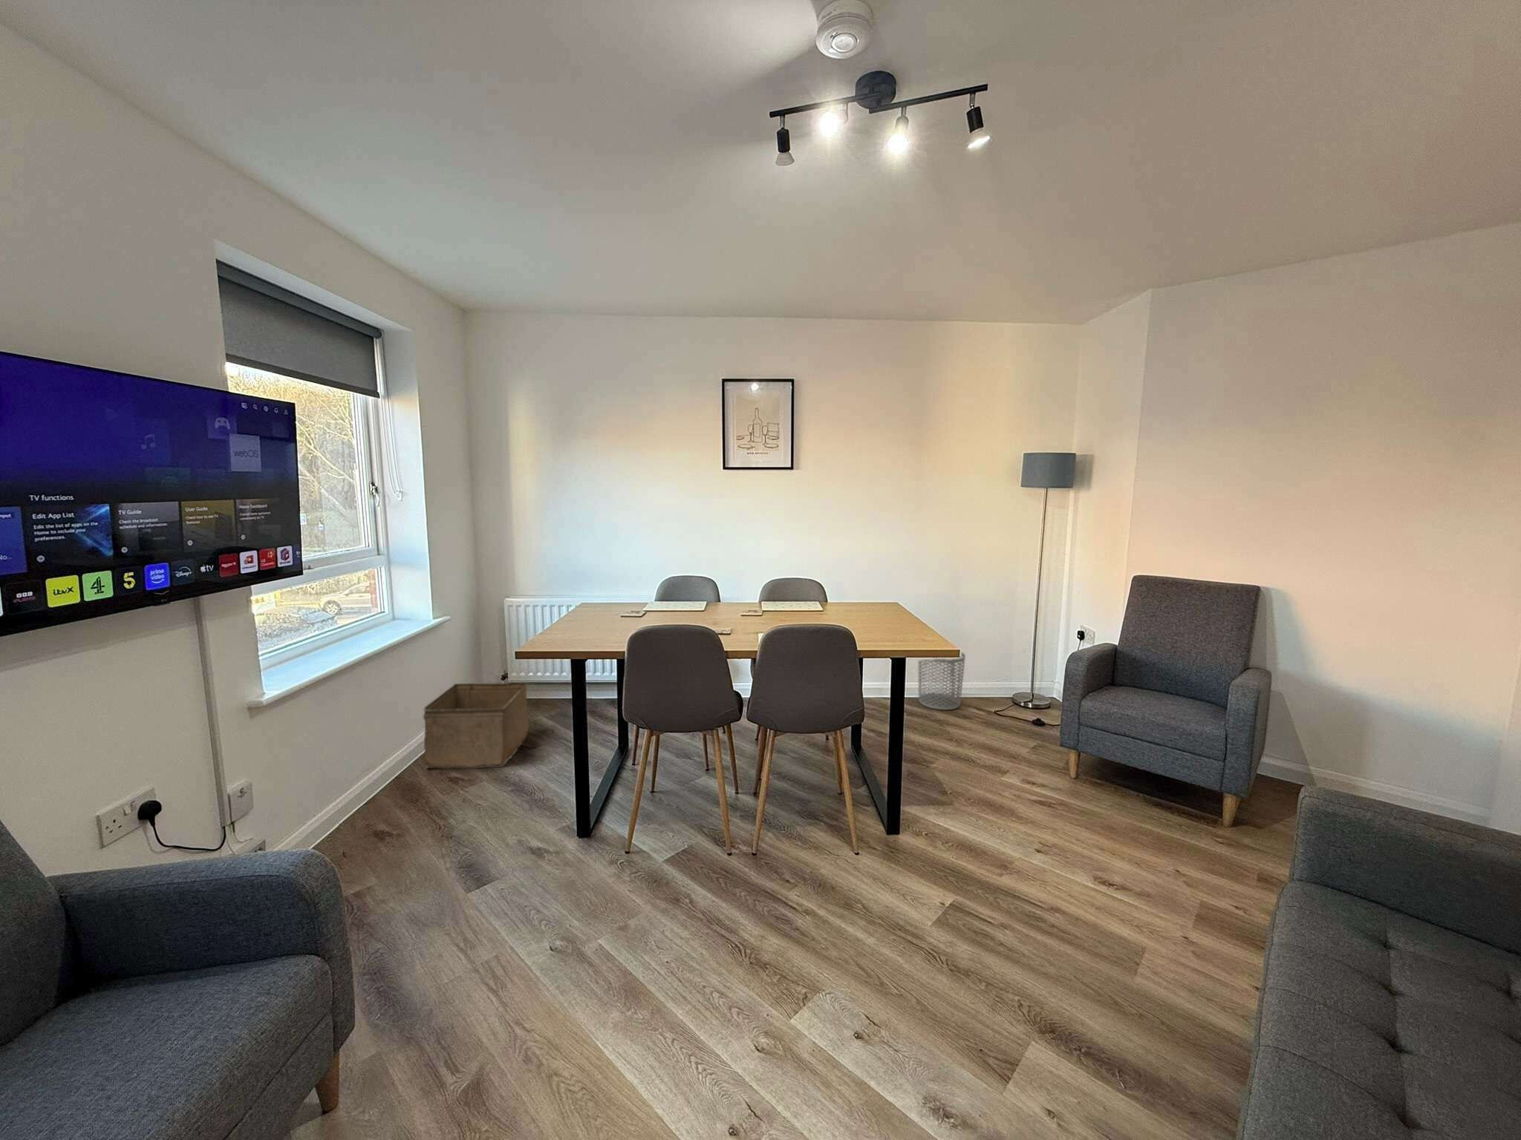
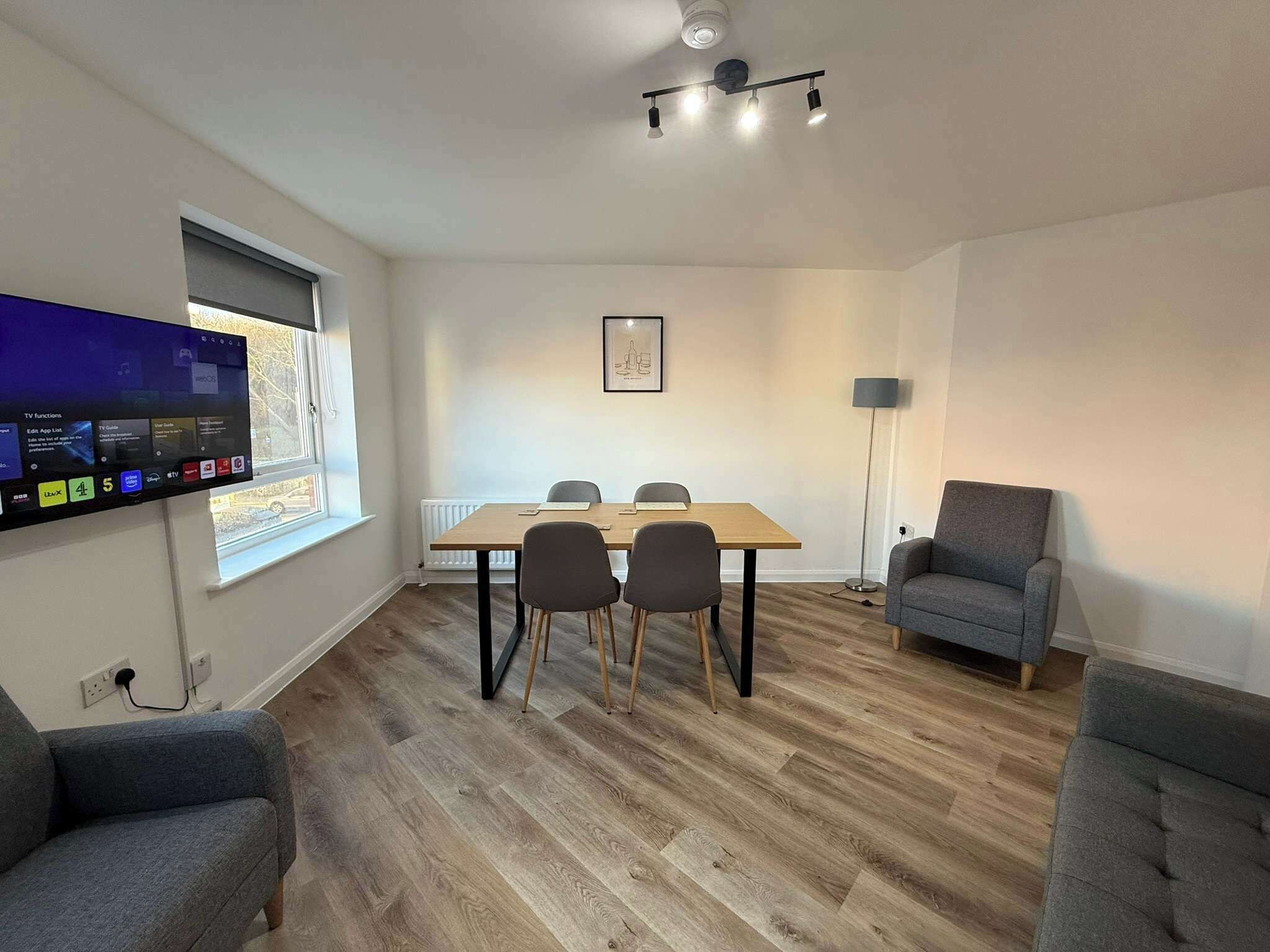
- waste bin (939, 678)
- storage bin (478, 722)
